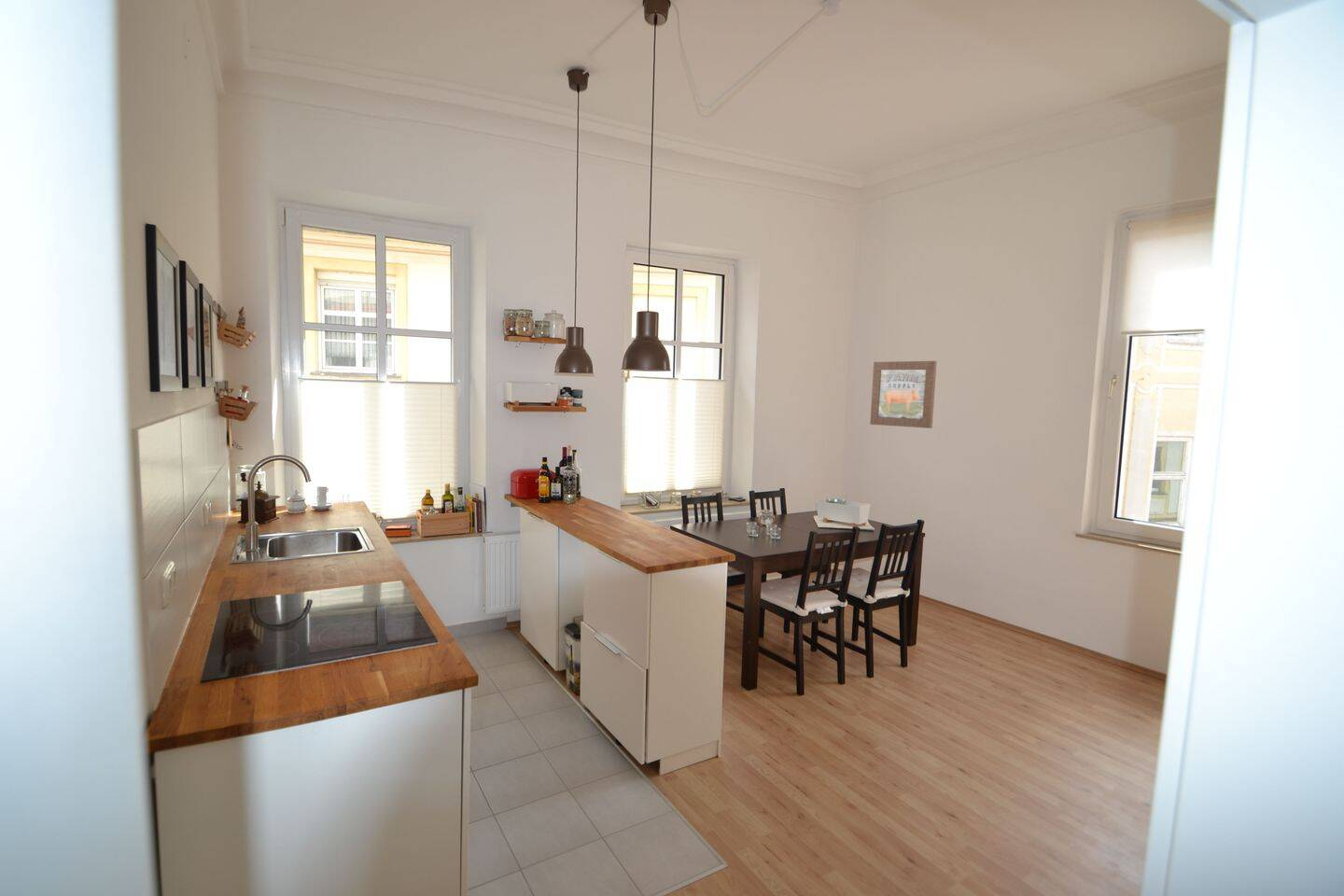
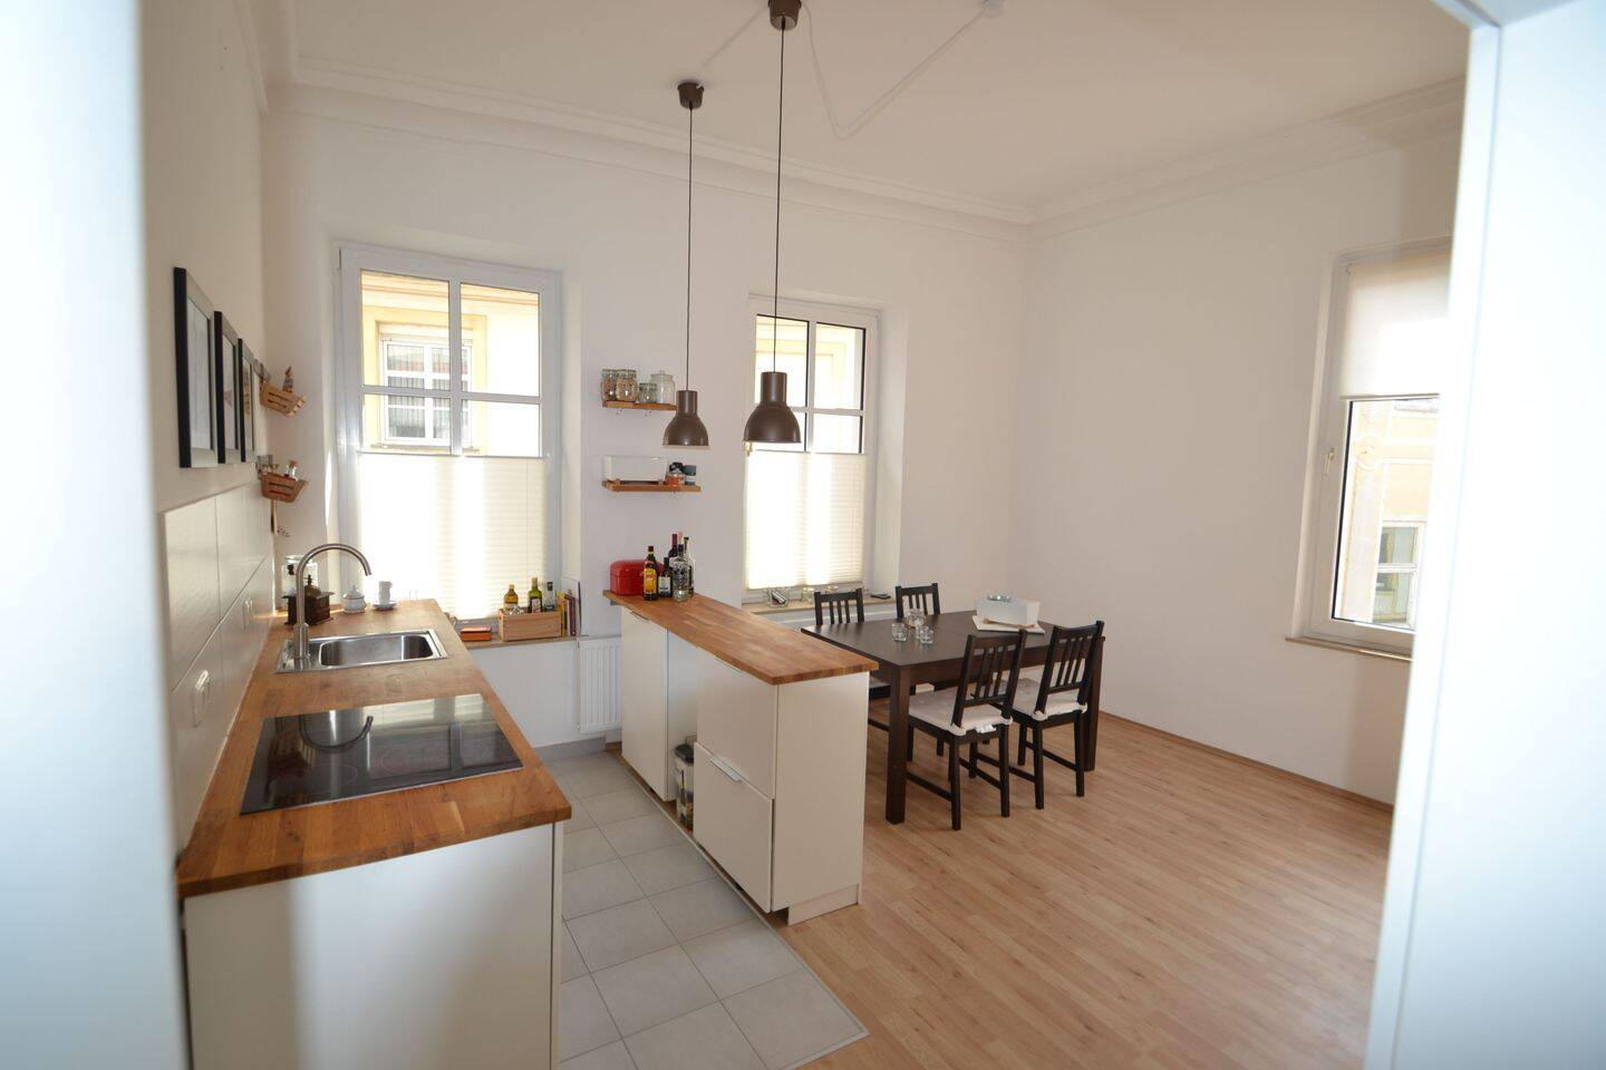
- wall art (902, 394)
